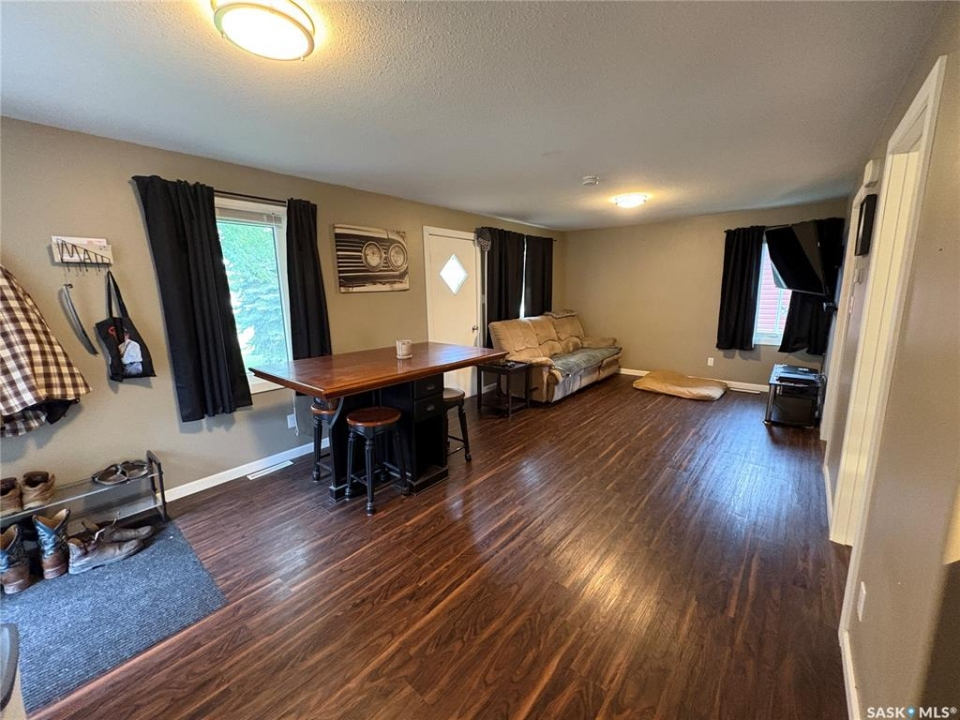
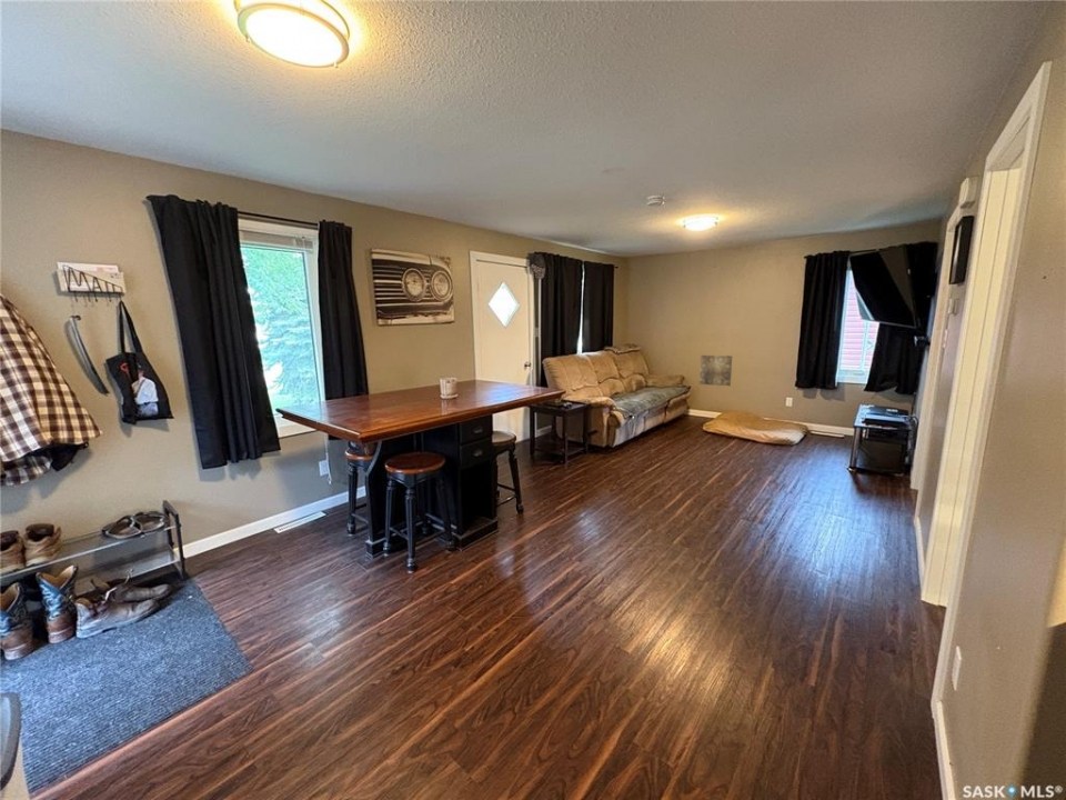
+ wall art (715, 370)
